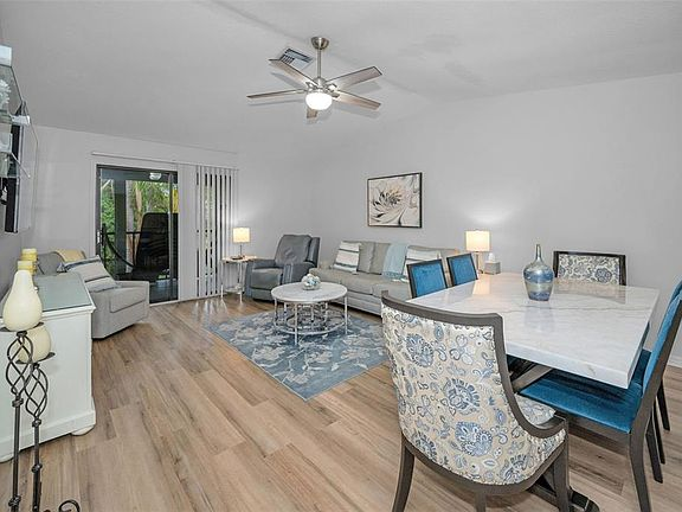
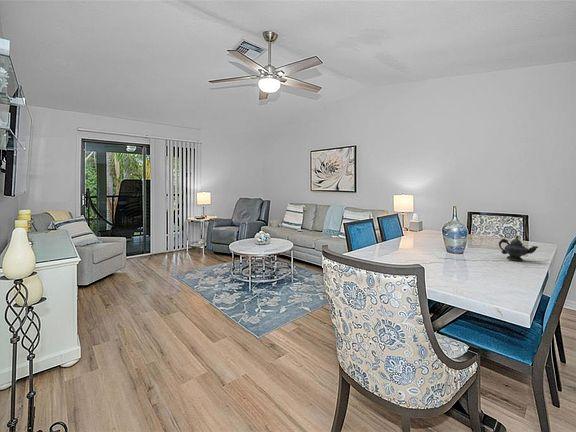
+ teapot (517, 247)
